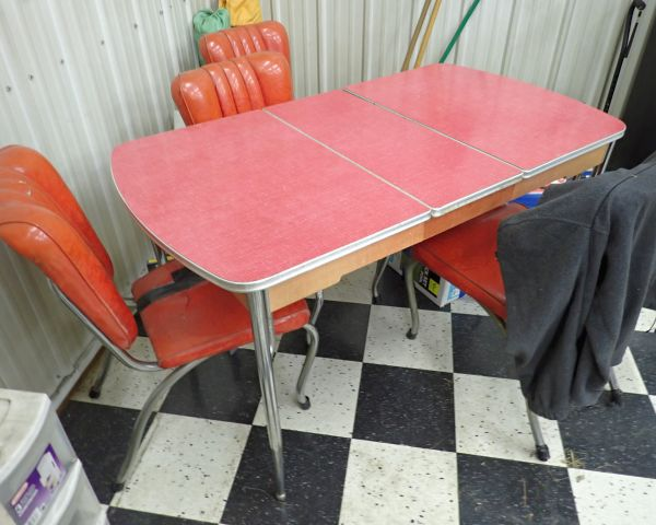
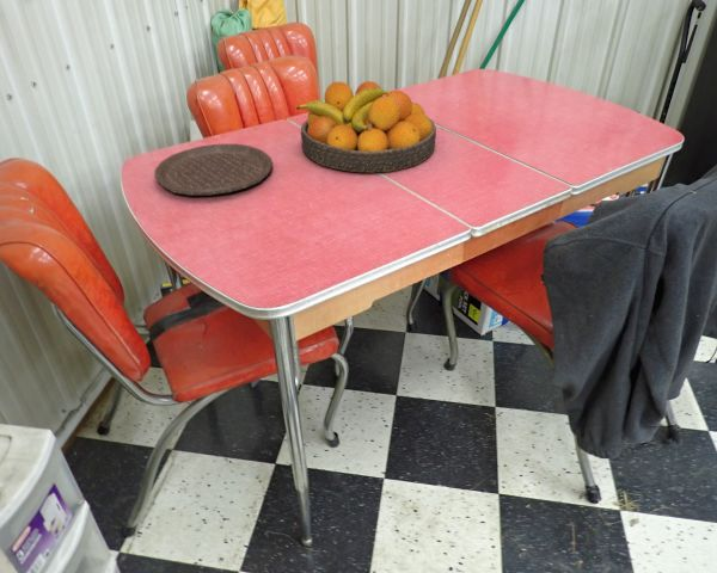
+ fruit bowl (368, 117)
+ plate (214, 170)
